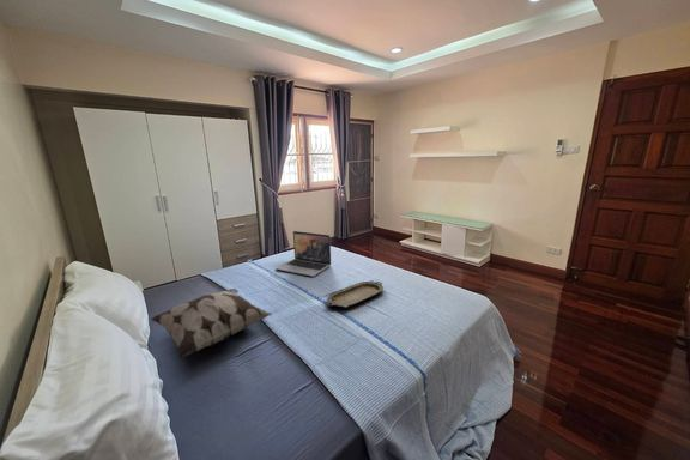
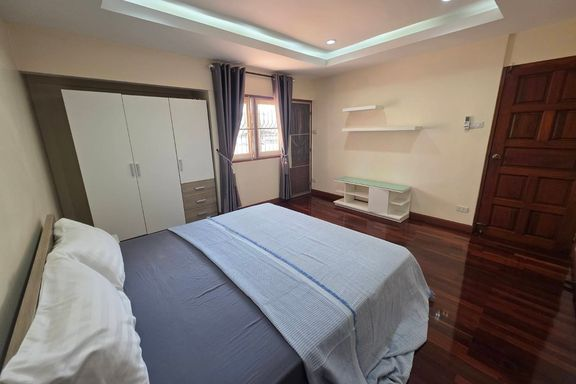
- serving tray (356, 293)
- laptop (302, 252)
- decorative pillow (212, 315)
